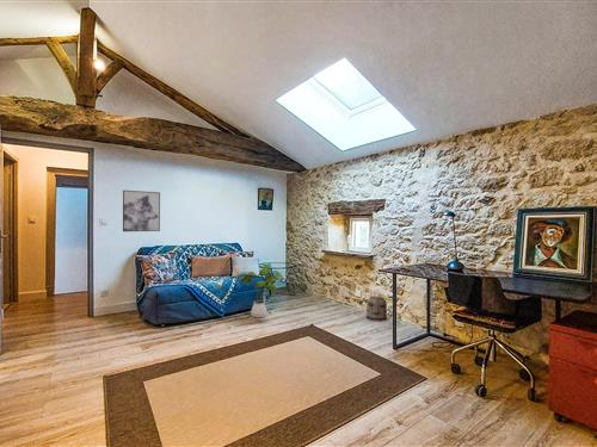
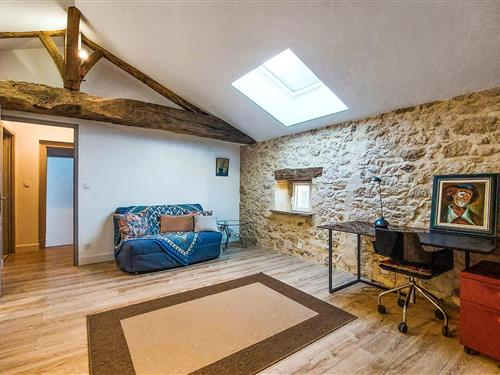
- basket (376, 304)
- wall art (141, 211)
- house plant (264, 290)
